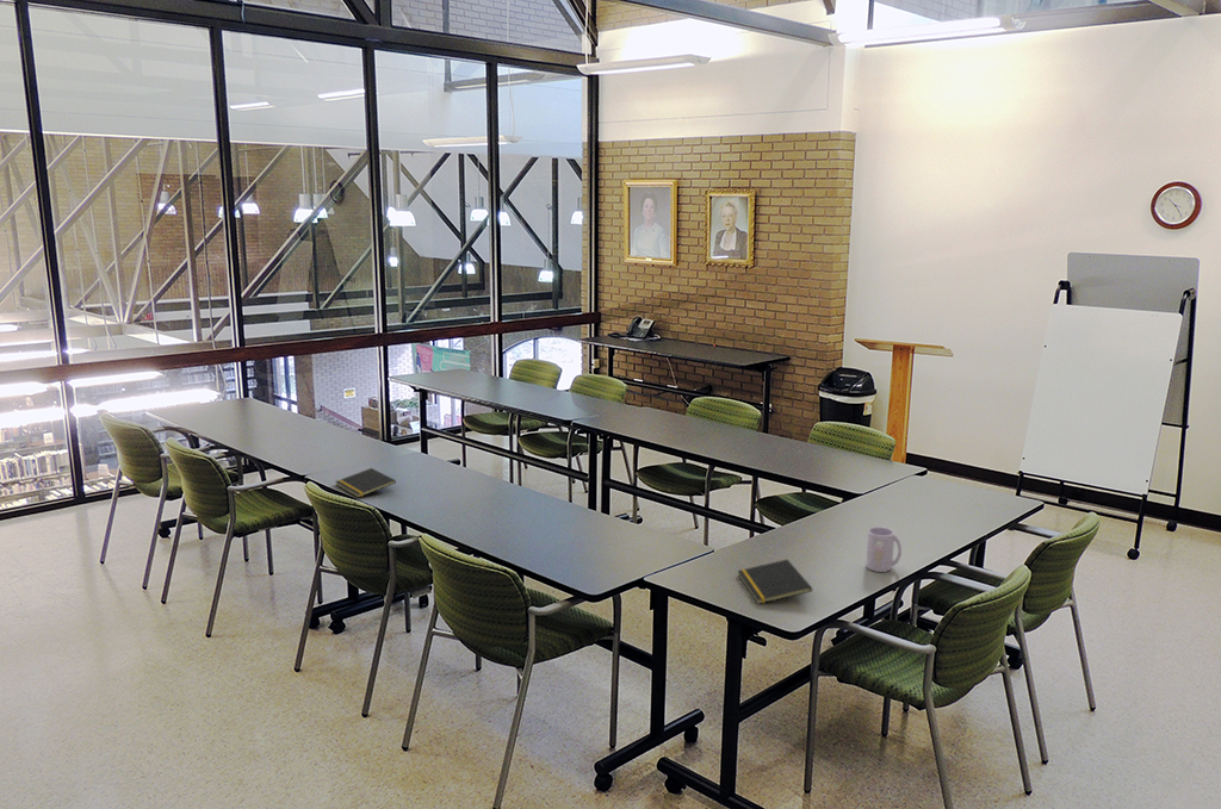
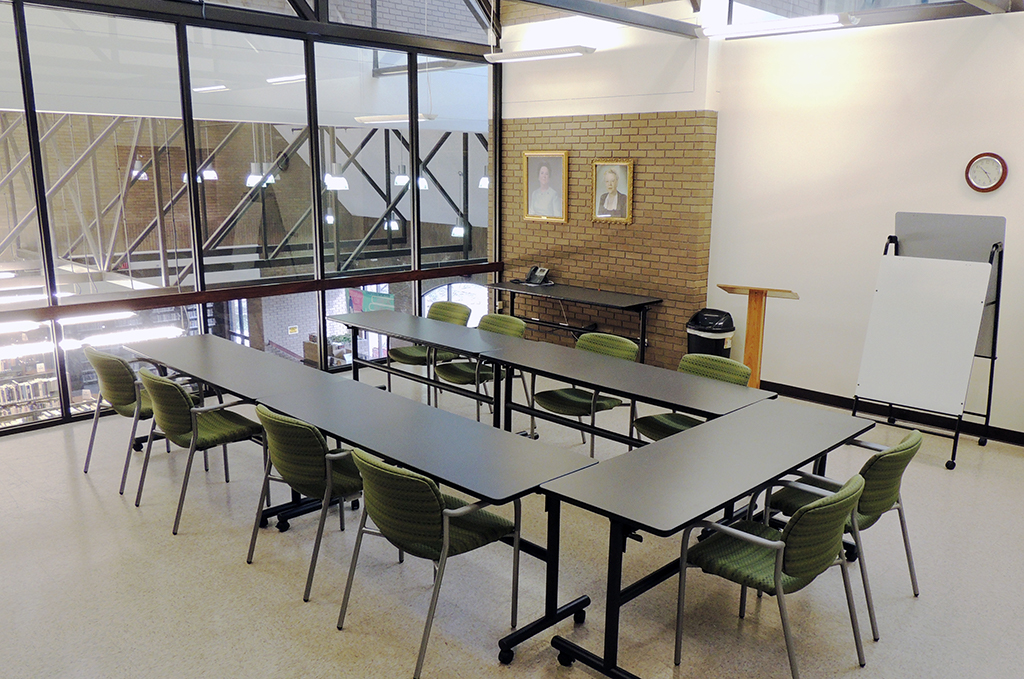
- notepad (773, 580)
- notepad (365, 481)
- mug (884, 549)
